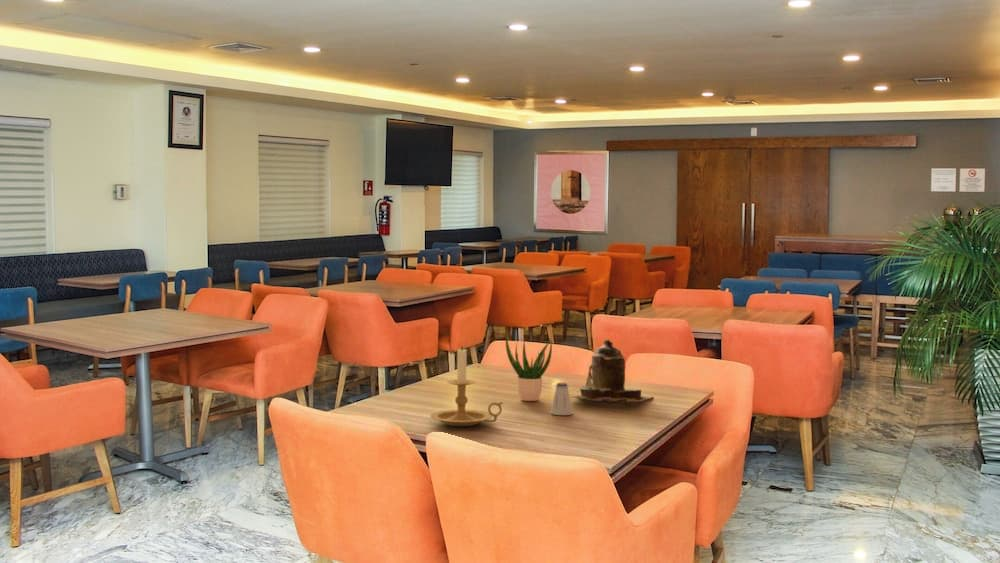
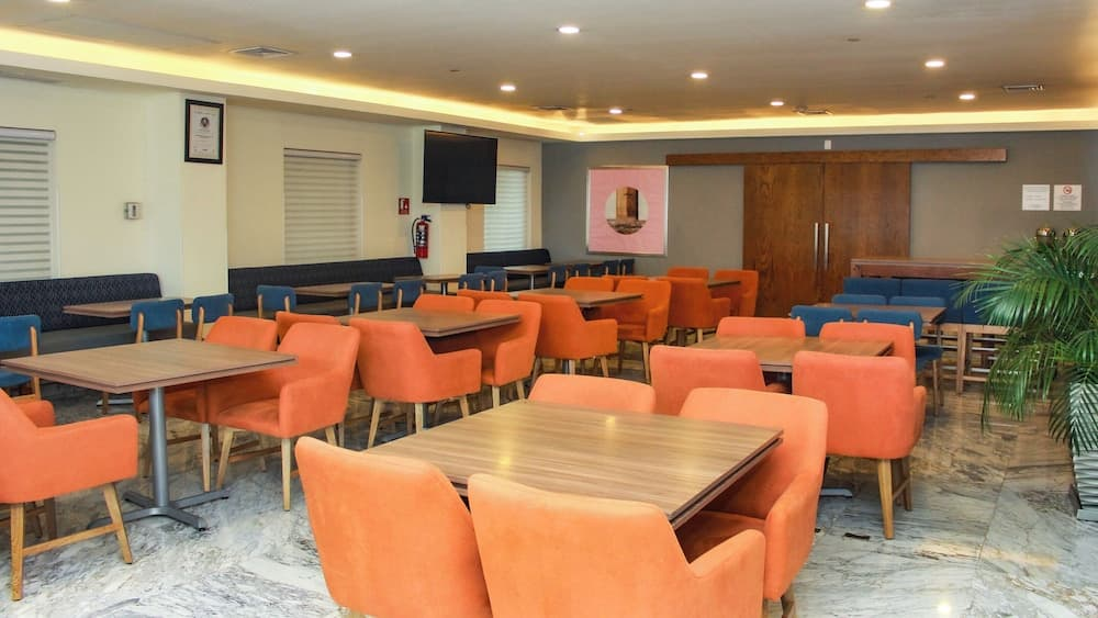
- candle holder (461, 385)
- potted plant (528, 364)
- teapot (611, 370)
- saltshaker (561, 398)
